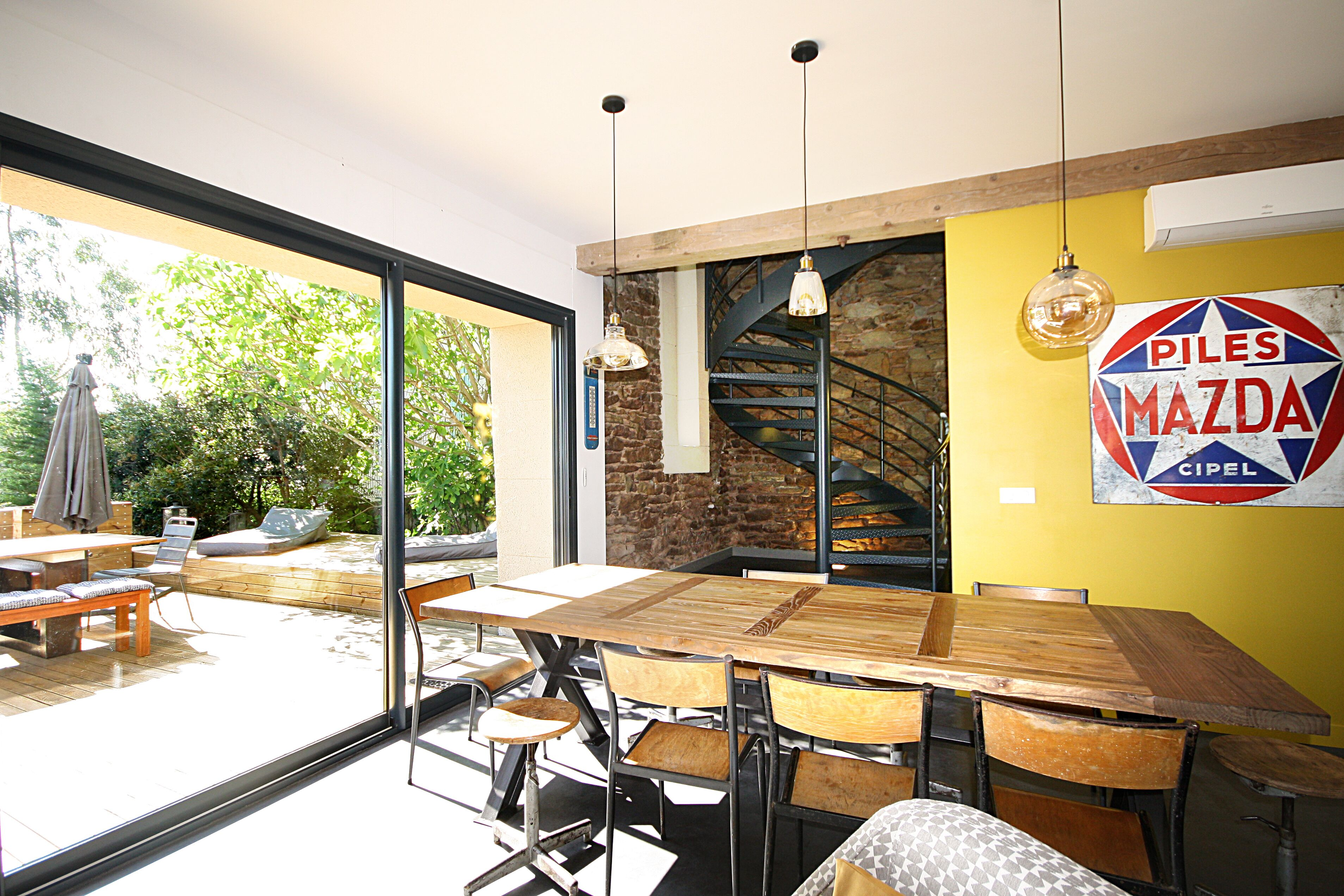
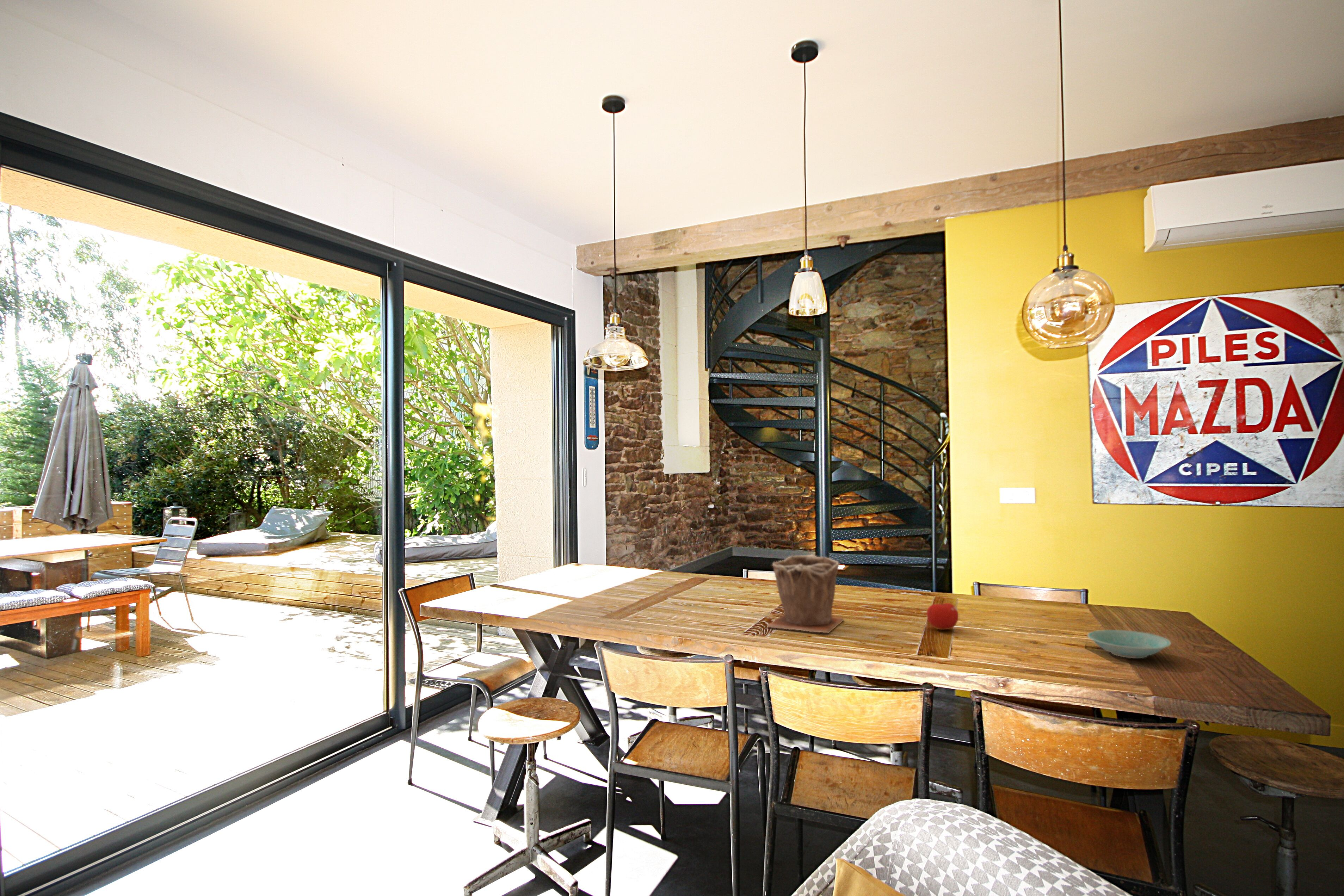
+ fruit (942, 614)
+ plant pot (805, 591)
+ bowl (1128, 645)
